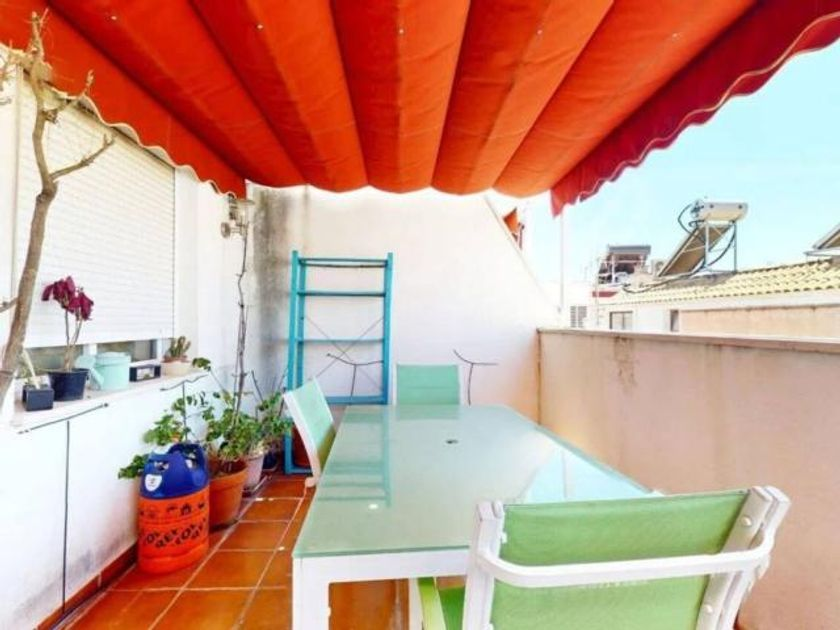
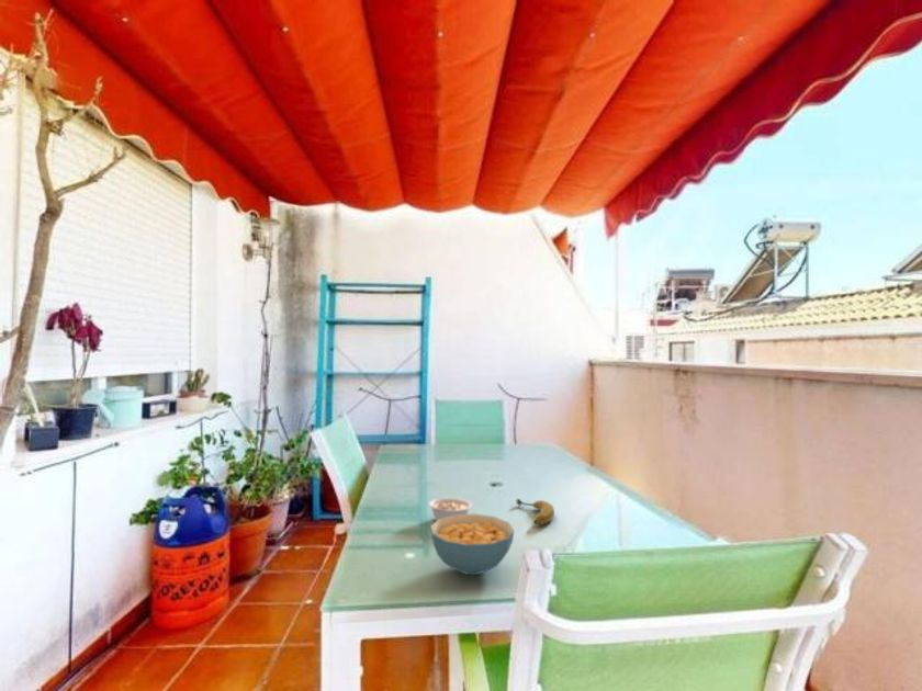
+ fruit (533, 507)
+ cereal bowl (471, 548)
+ legume (451, 510)
